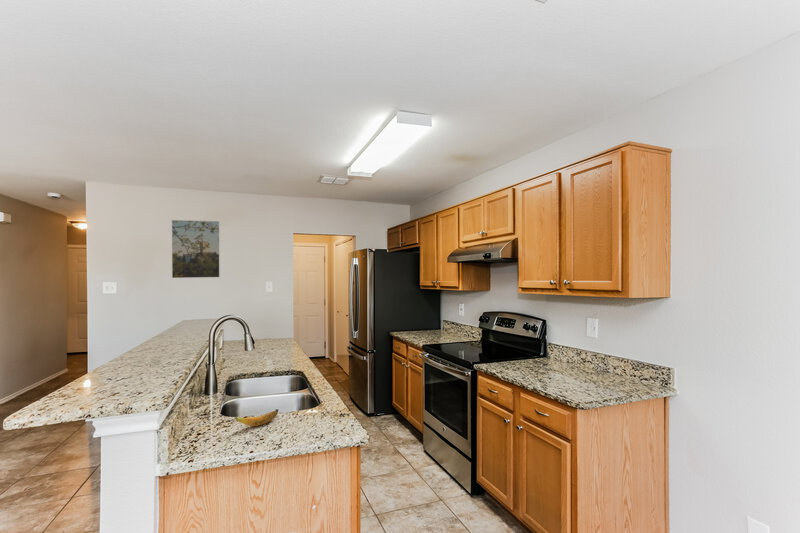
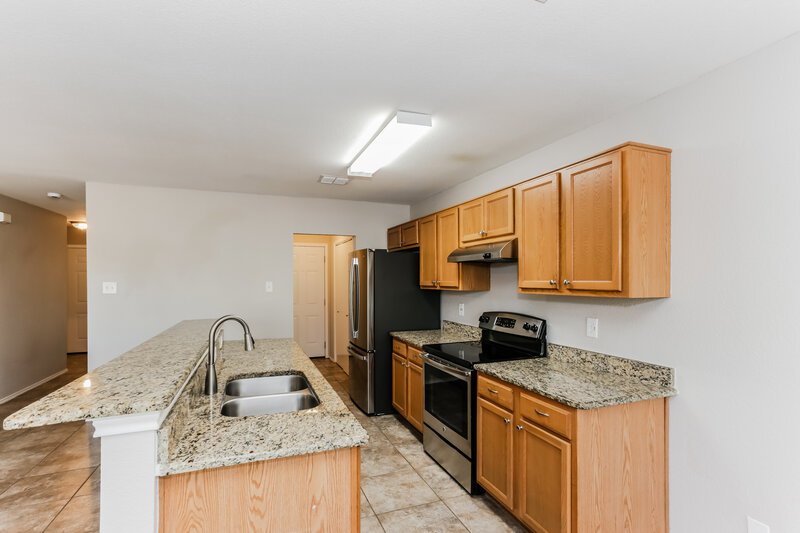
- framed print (196, 249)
- banana (257, 417)
